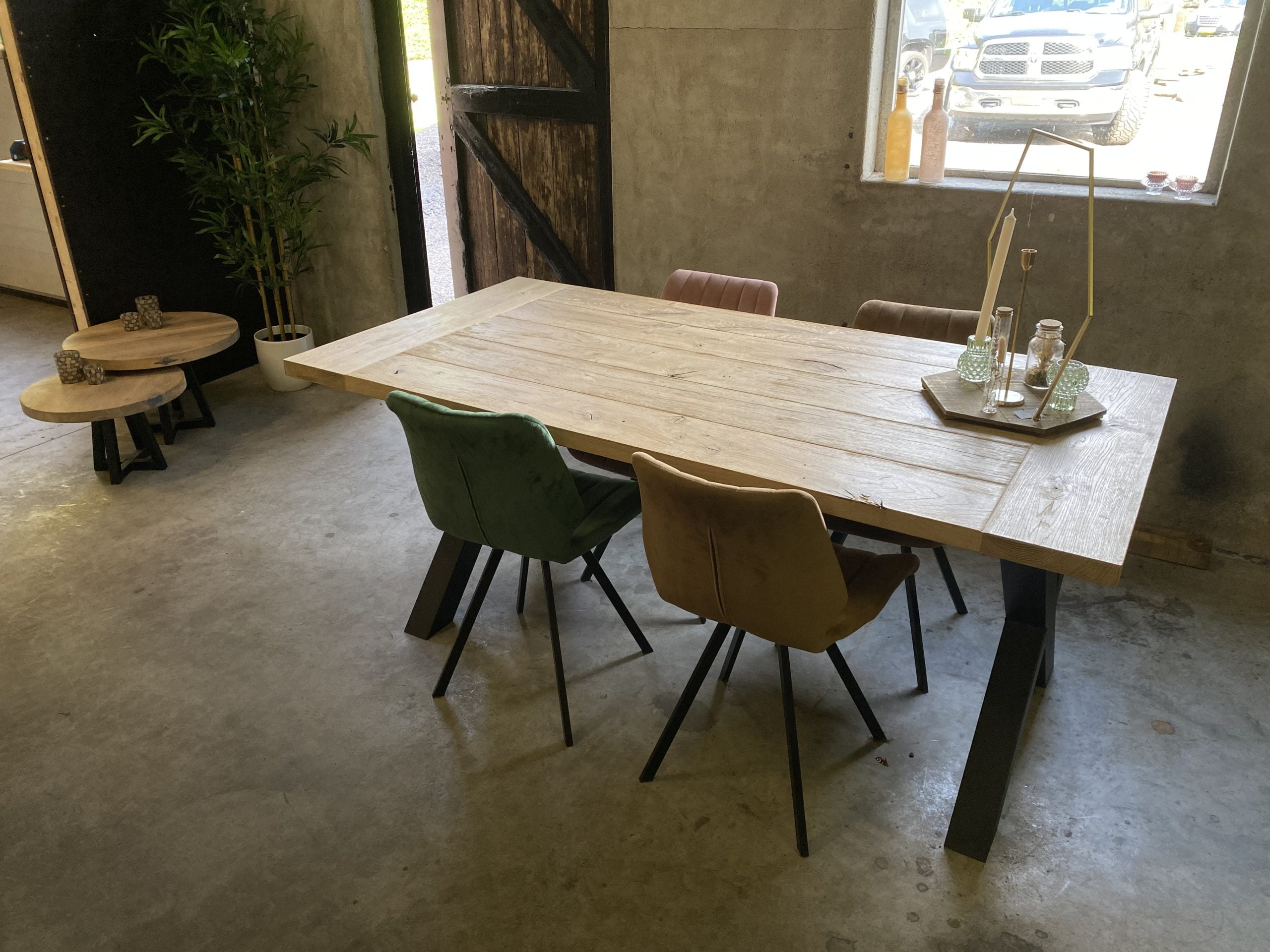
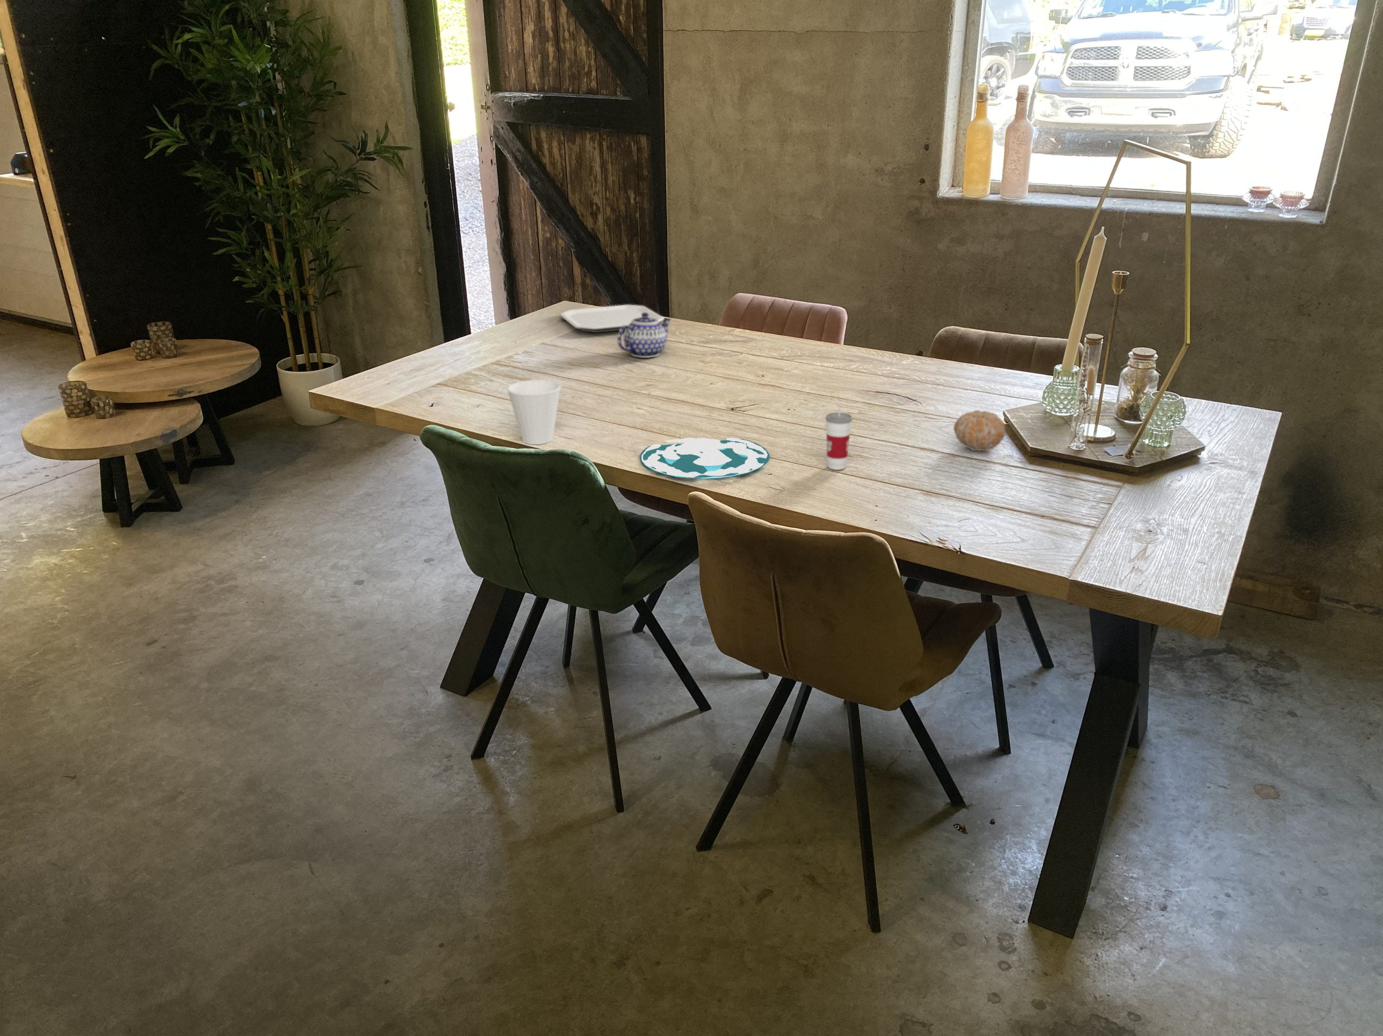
+ fruit (979, 431)
+ plate (612, 319)
+ teapot (645, 333)
+ cup (536, 414)
+ cup (837, 433)
+ plate (705, 451)
